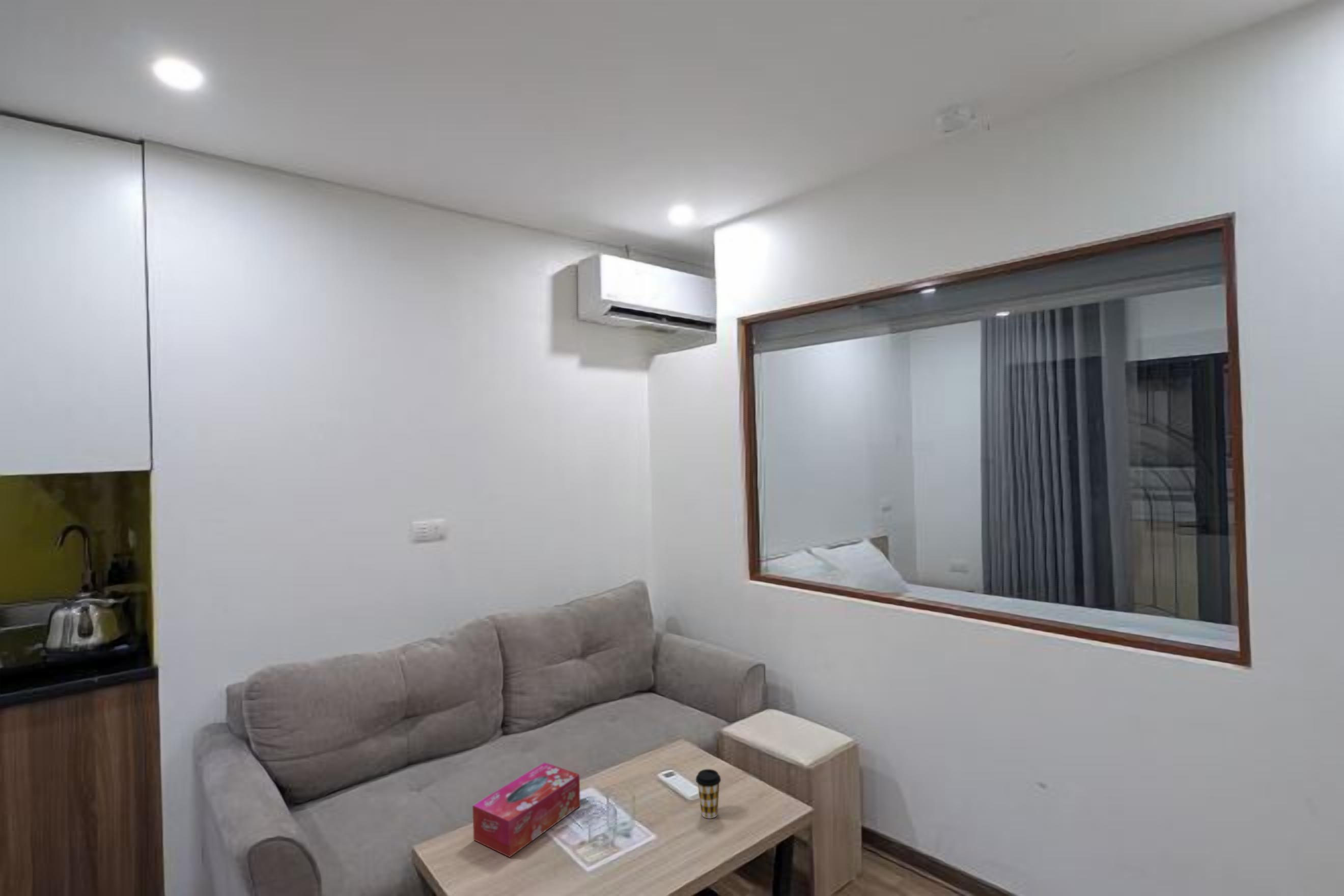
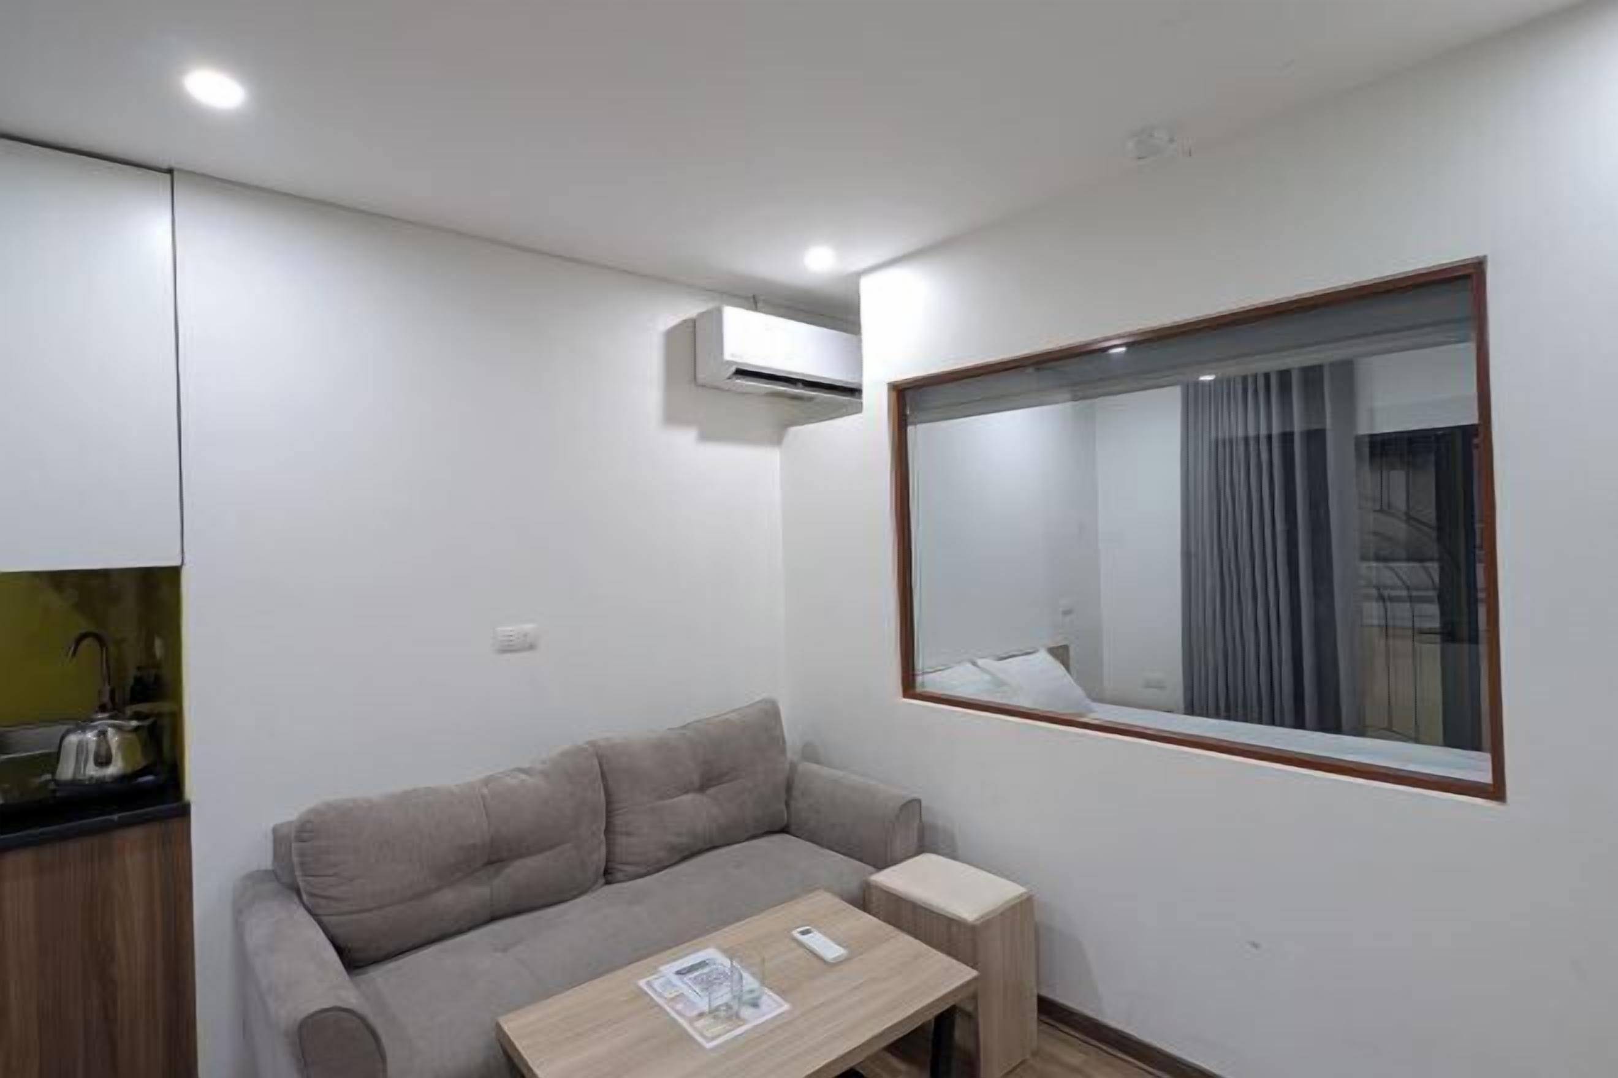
- coffee cup (709, 794)
- tissue box (528, 805)
